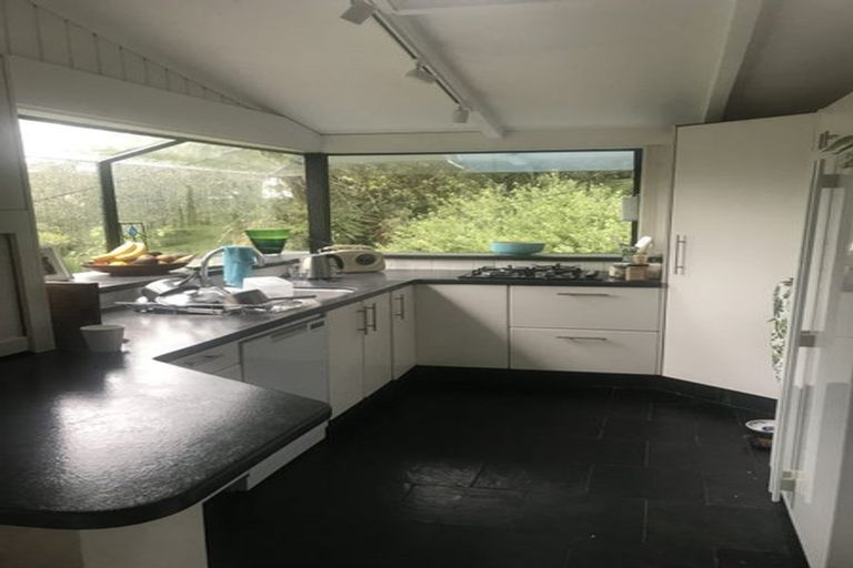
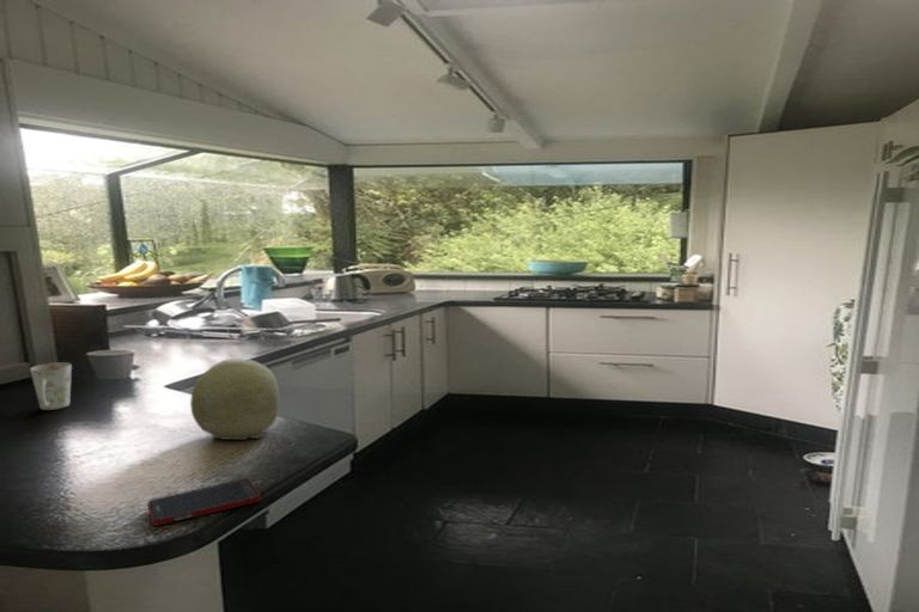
+ mug (50, 388)
+ fruit (236, 397)
+ cell phone (205, 501)
